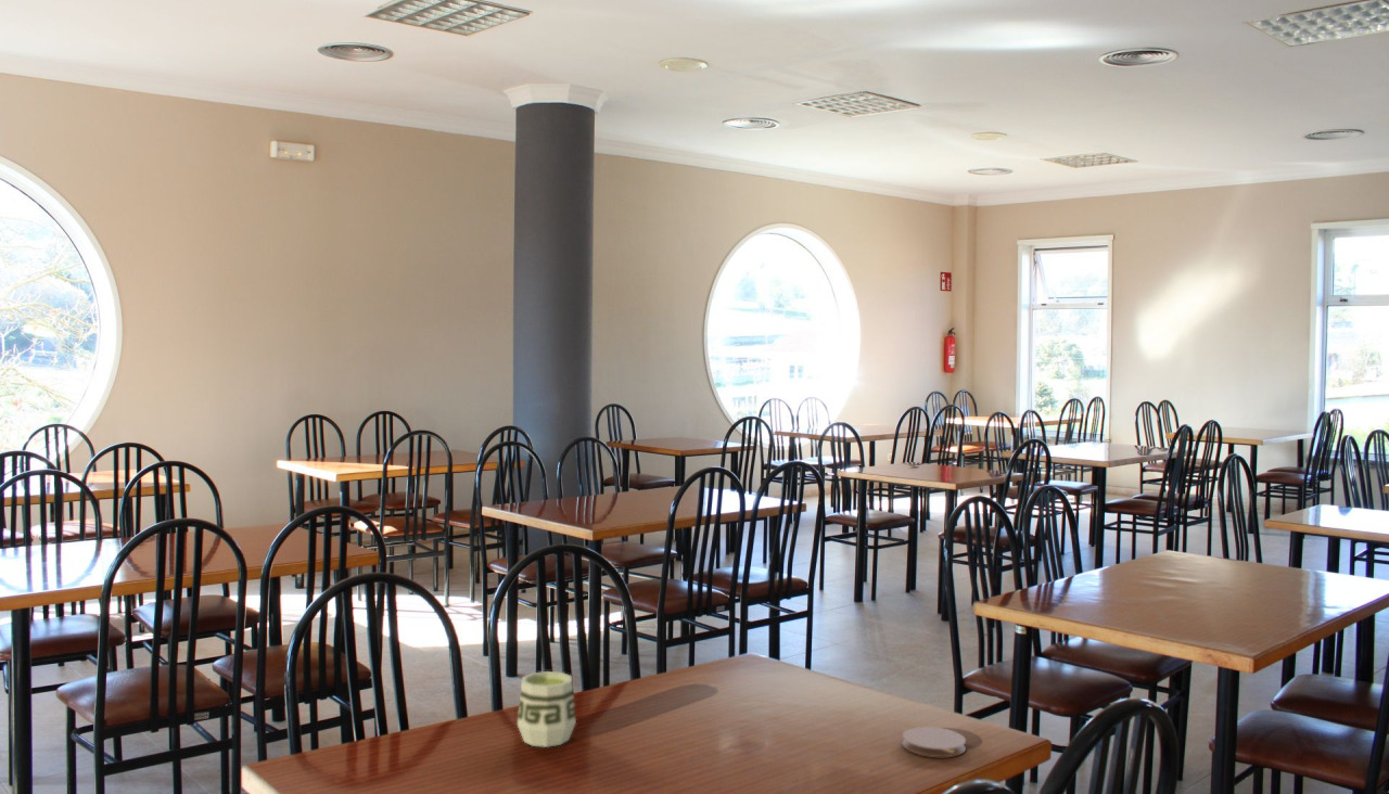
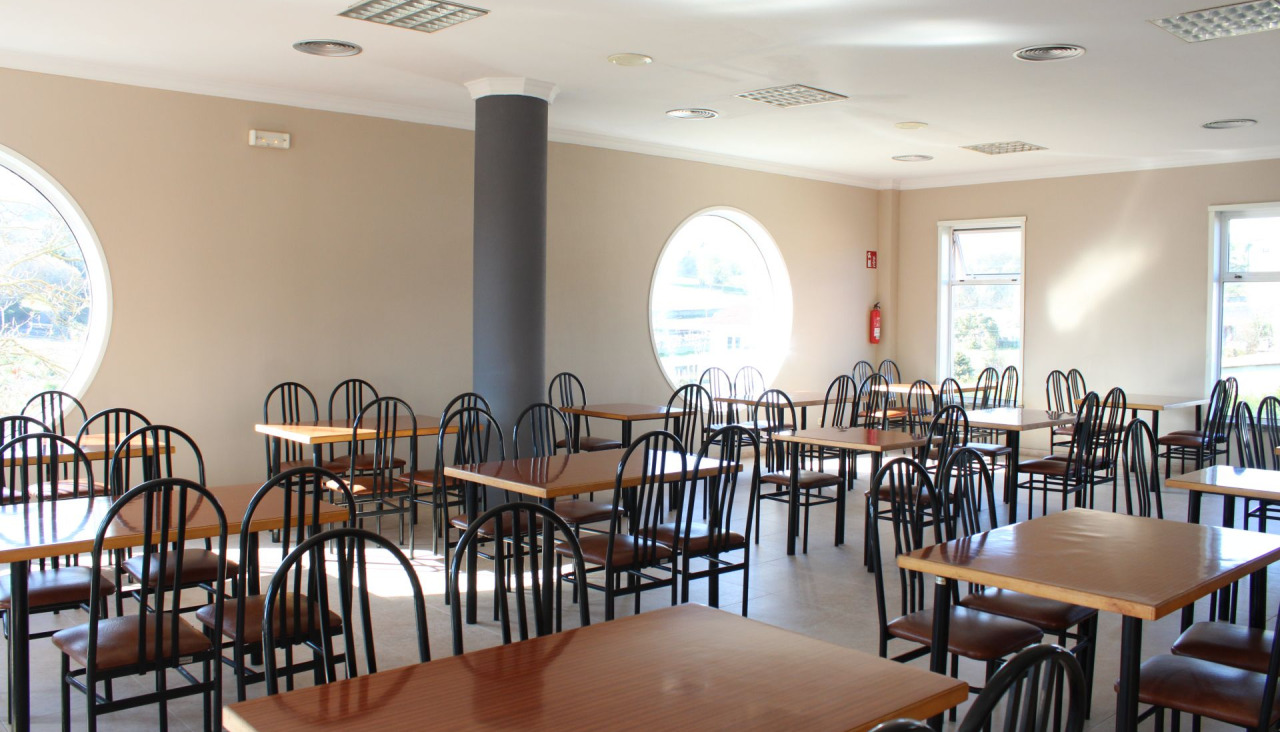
- coaster (933, 741)
- cup (546, 708)
